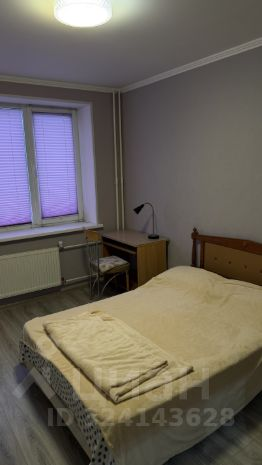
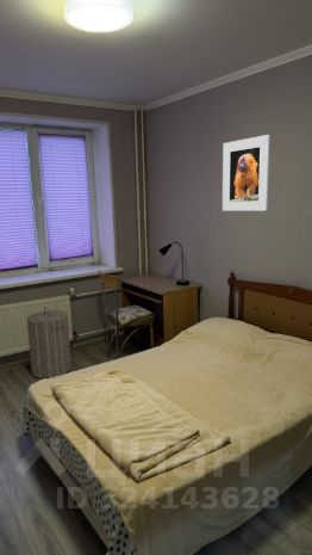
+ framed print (244, 175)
+ laundry hamper (49, 339)
